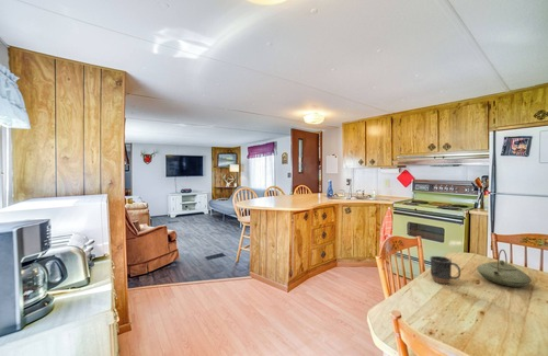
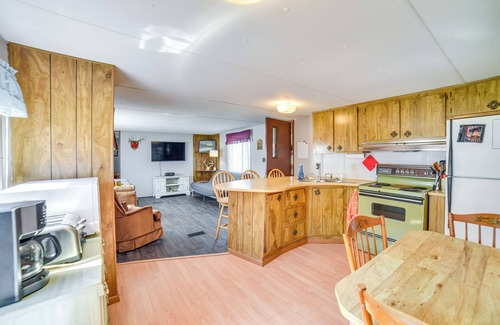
- teapot (501, 265)
- mug (444, 269)
